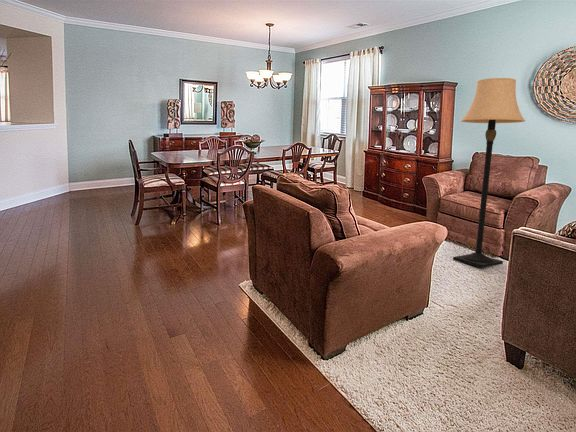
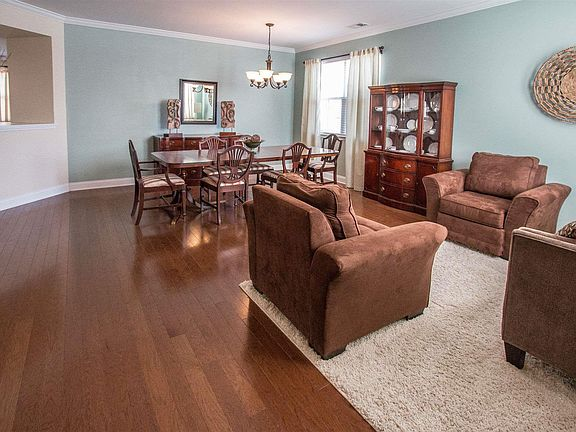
- lamp (486, 174)
